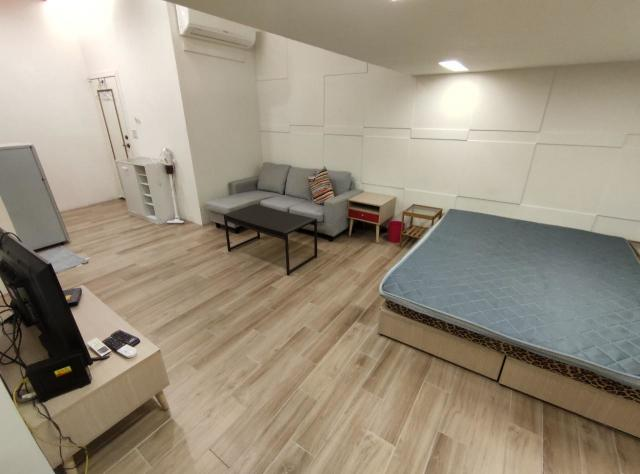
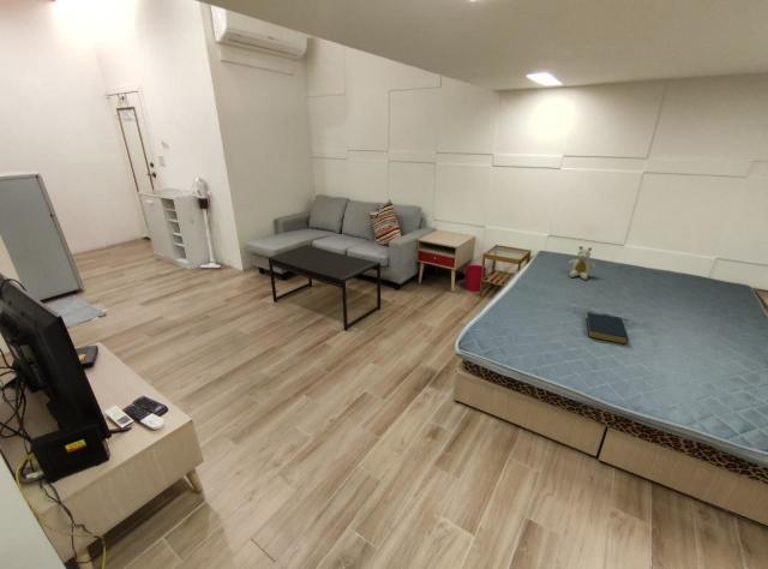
+ stuffed bear (581, 262)
+ hardback book (605, 327)
